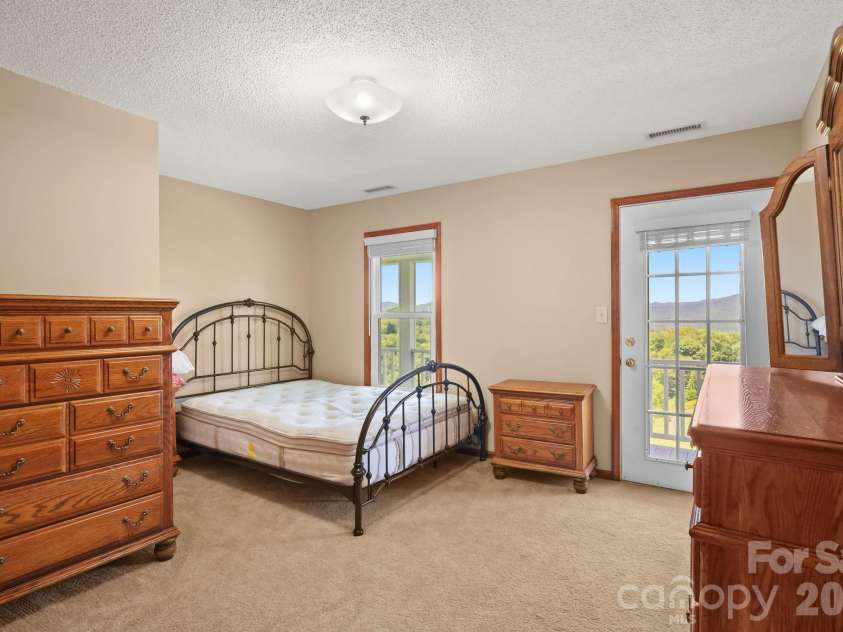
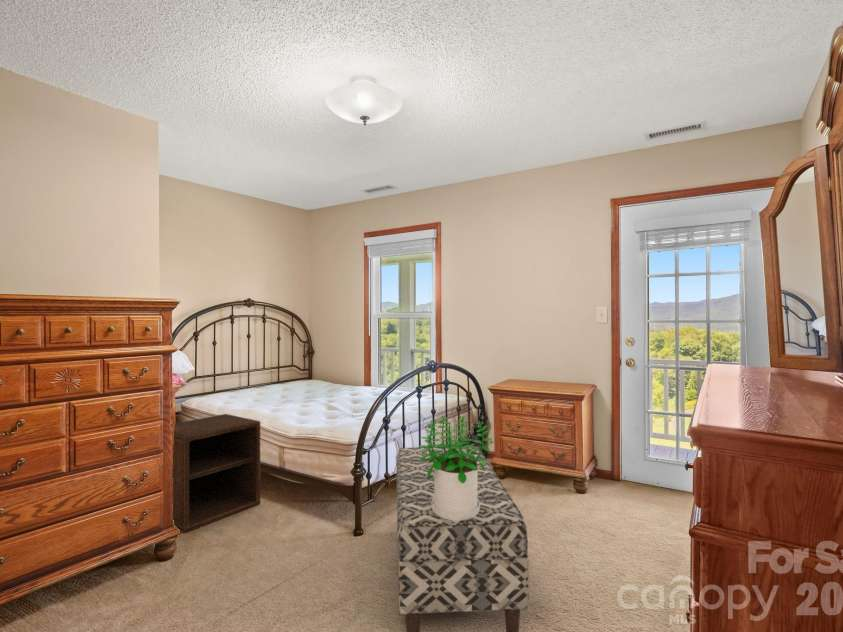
+ bench (448, 525)
+ nightstand (207, 466)
+ potted plant (451, 463)
